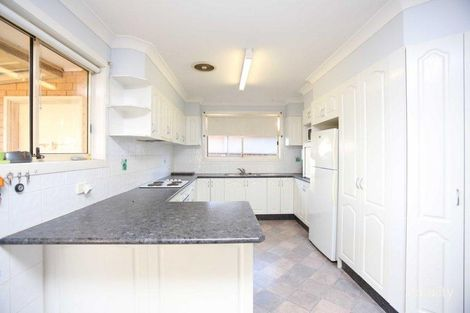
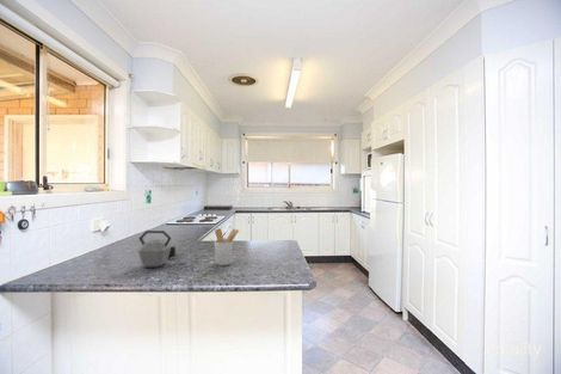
+ kettle (161, 244)
+ utensil holder (227, 245)
